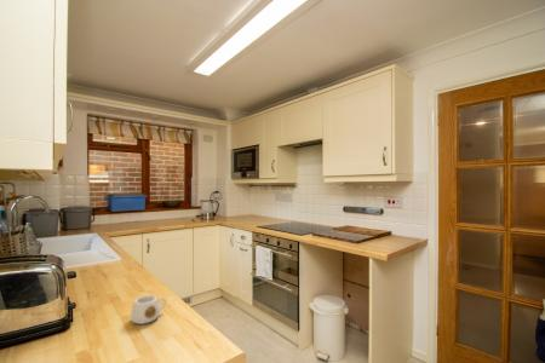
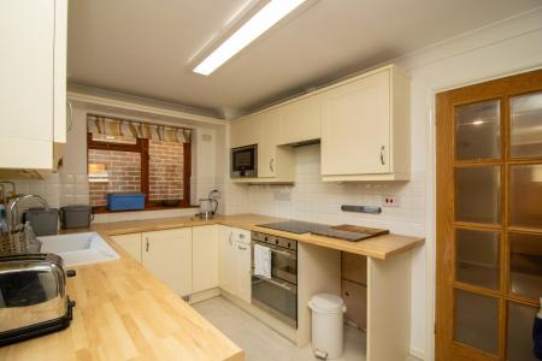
- mug (149, 307)
